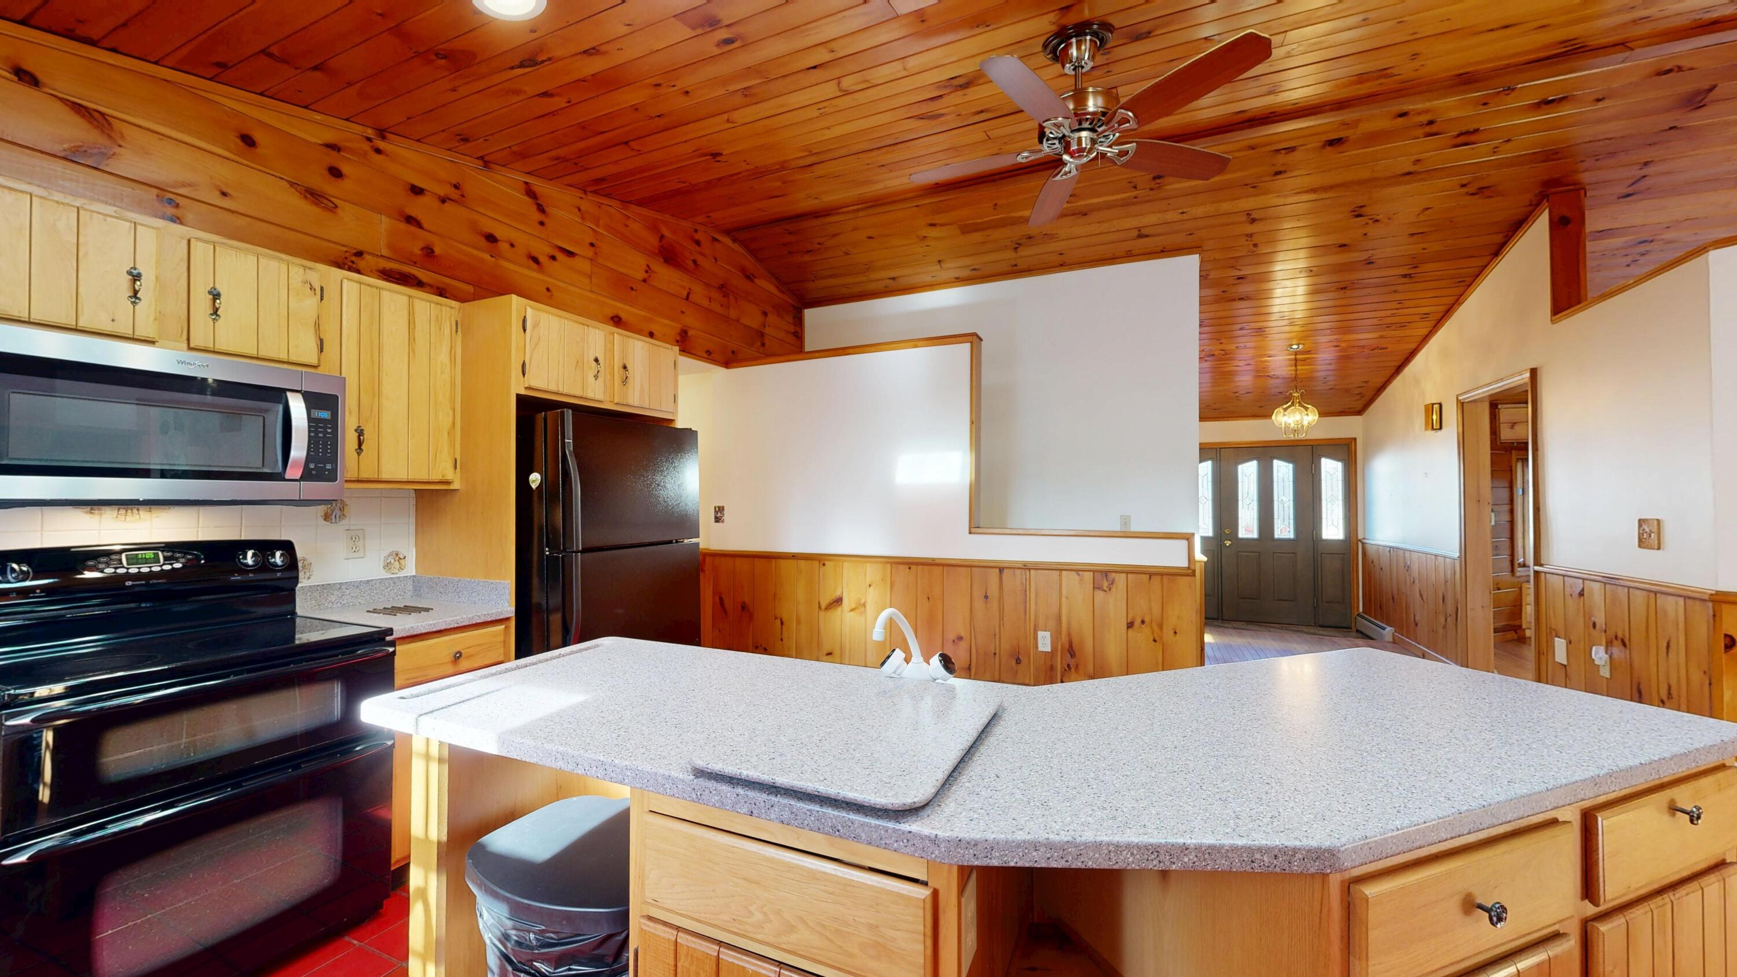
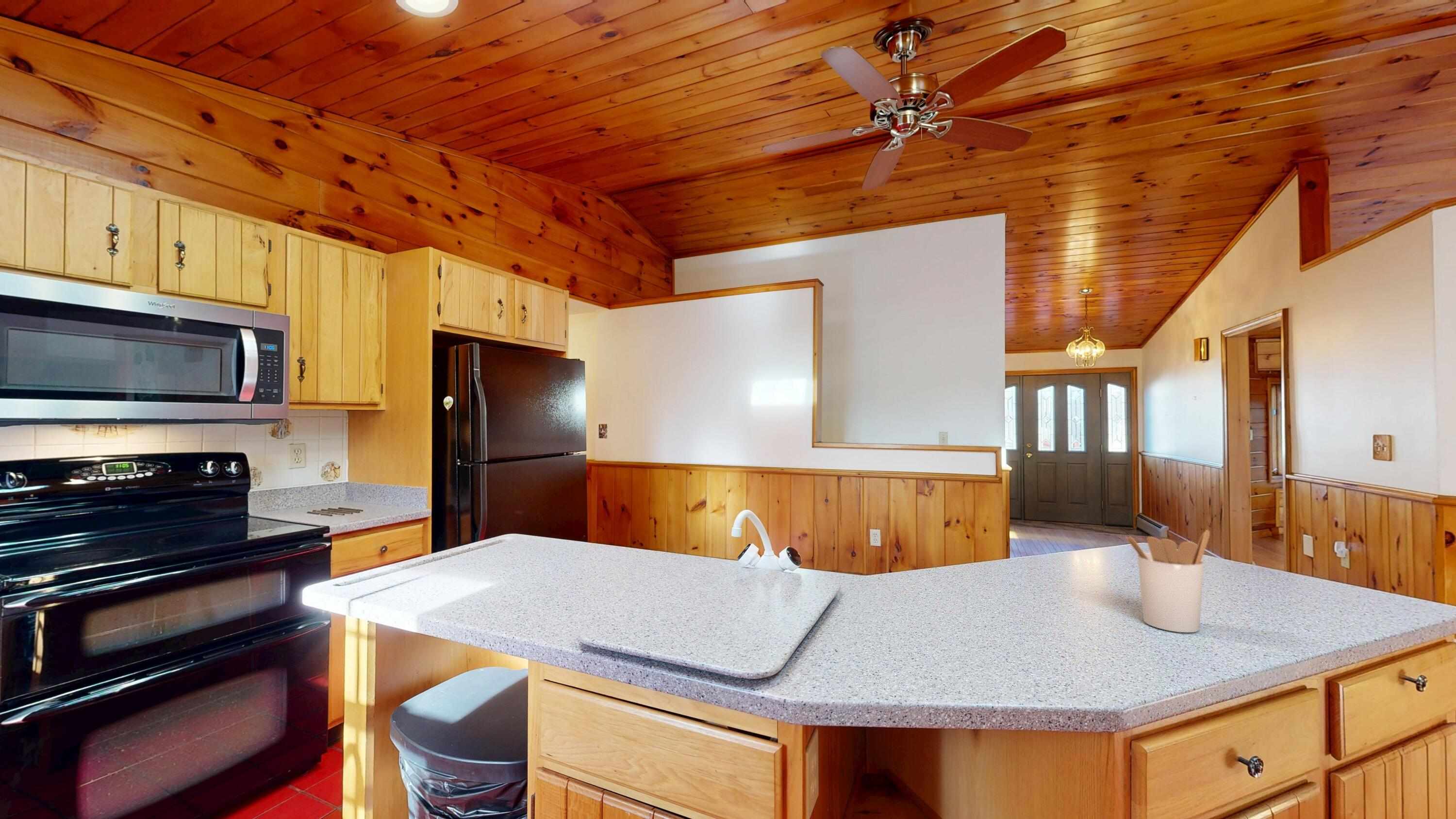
+ utensil holder (1171, 578)
